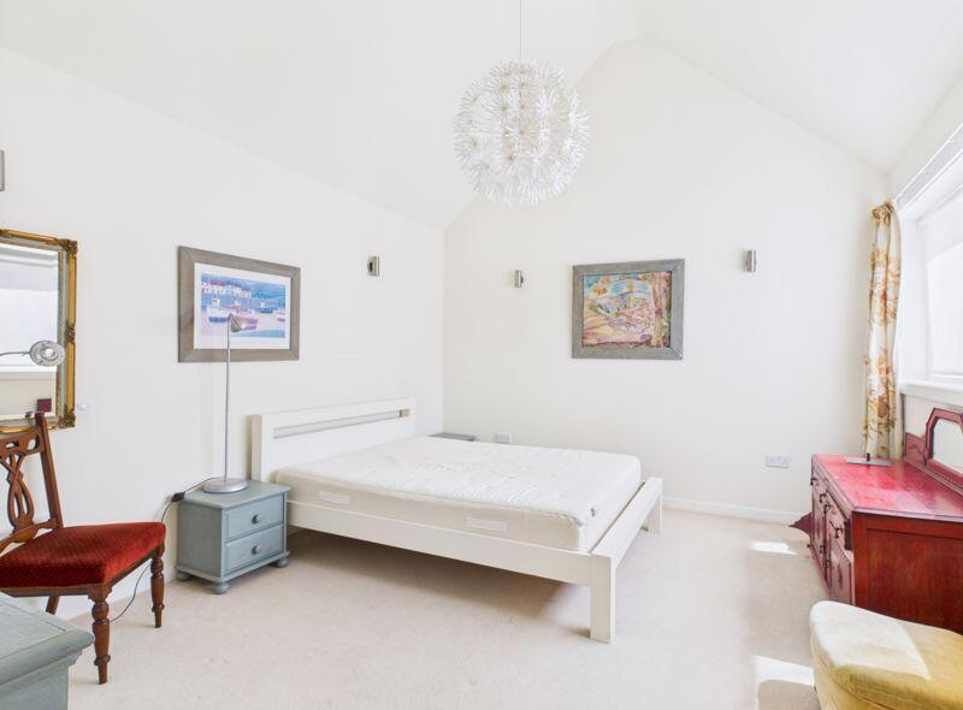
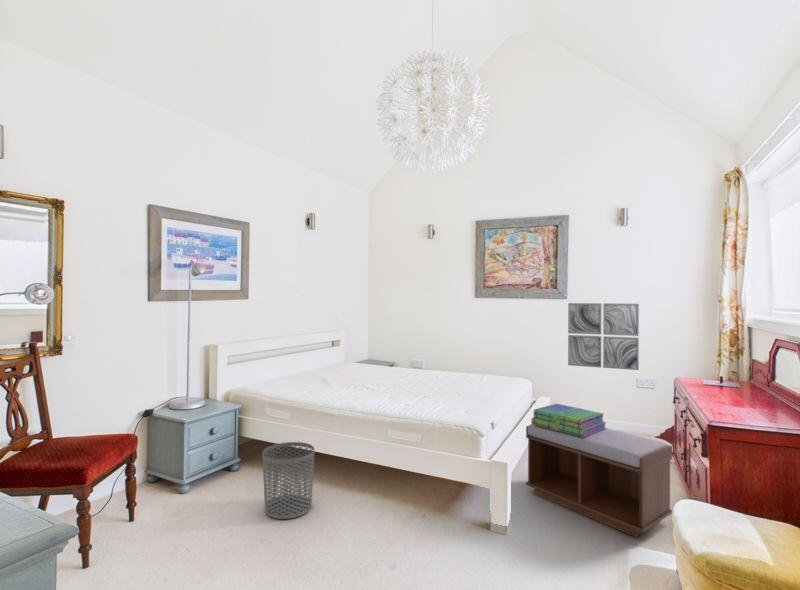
+ bench (593, 468)
+ waste bin (288, 479)
+ wall art (603, 334)
+ stack of books (568, 418)
